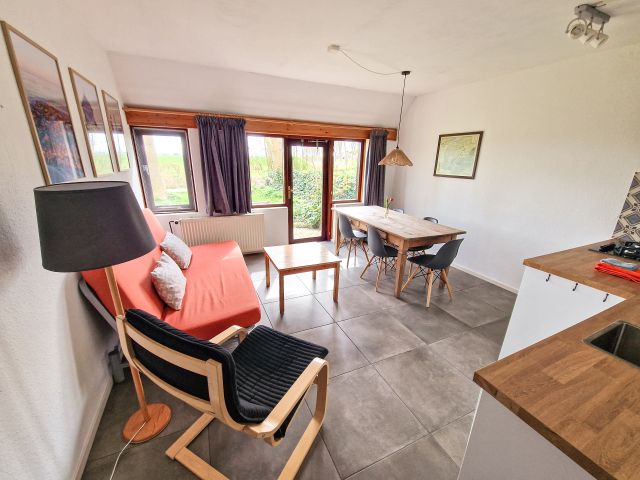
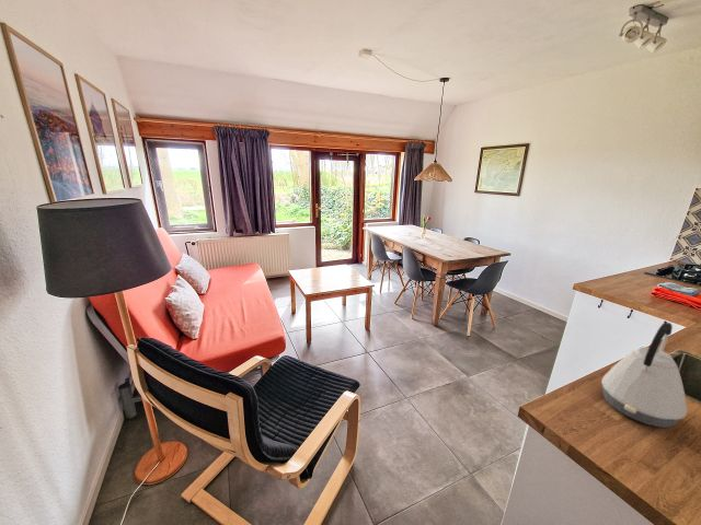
+ kettle (651, 366)
